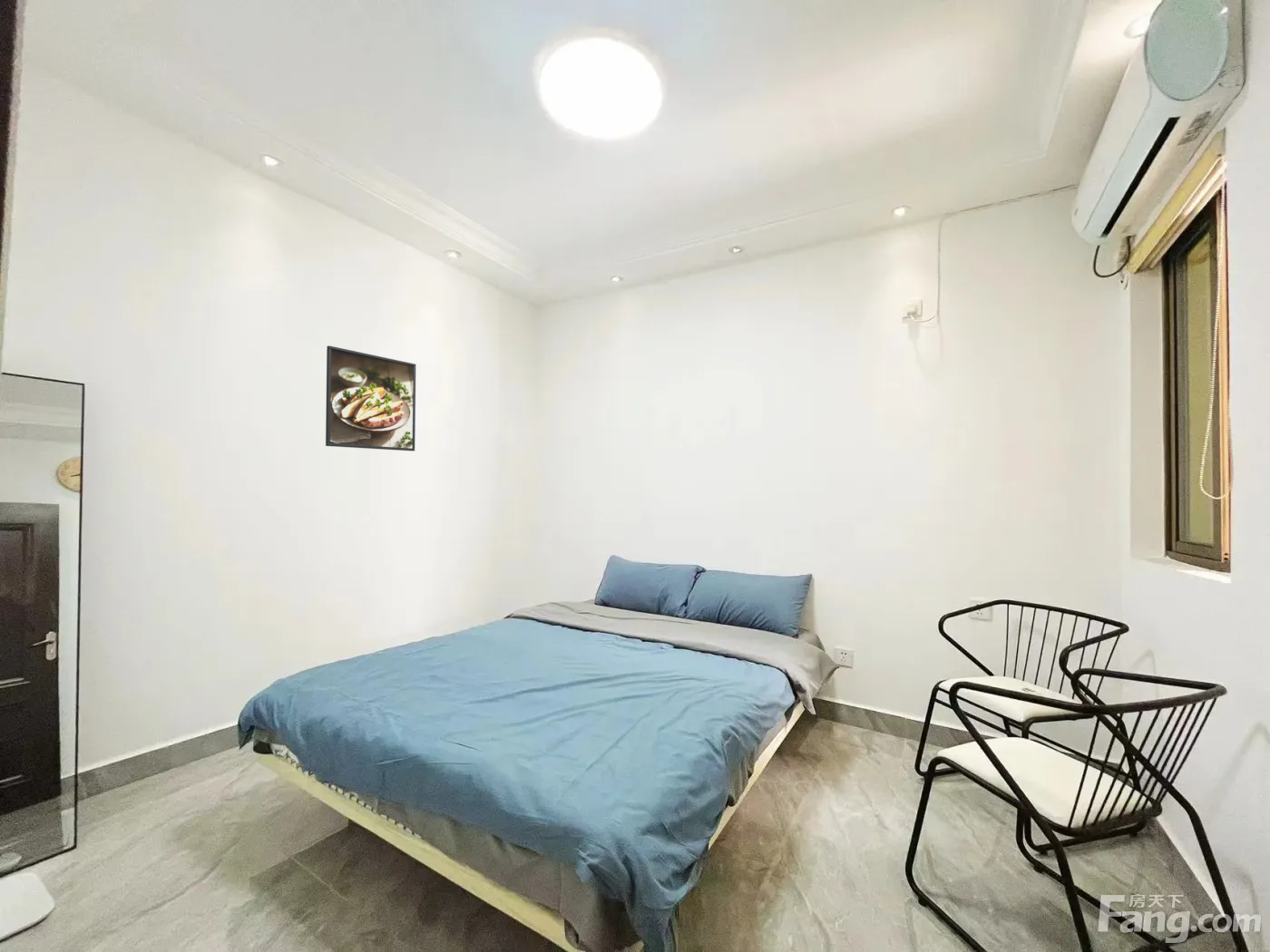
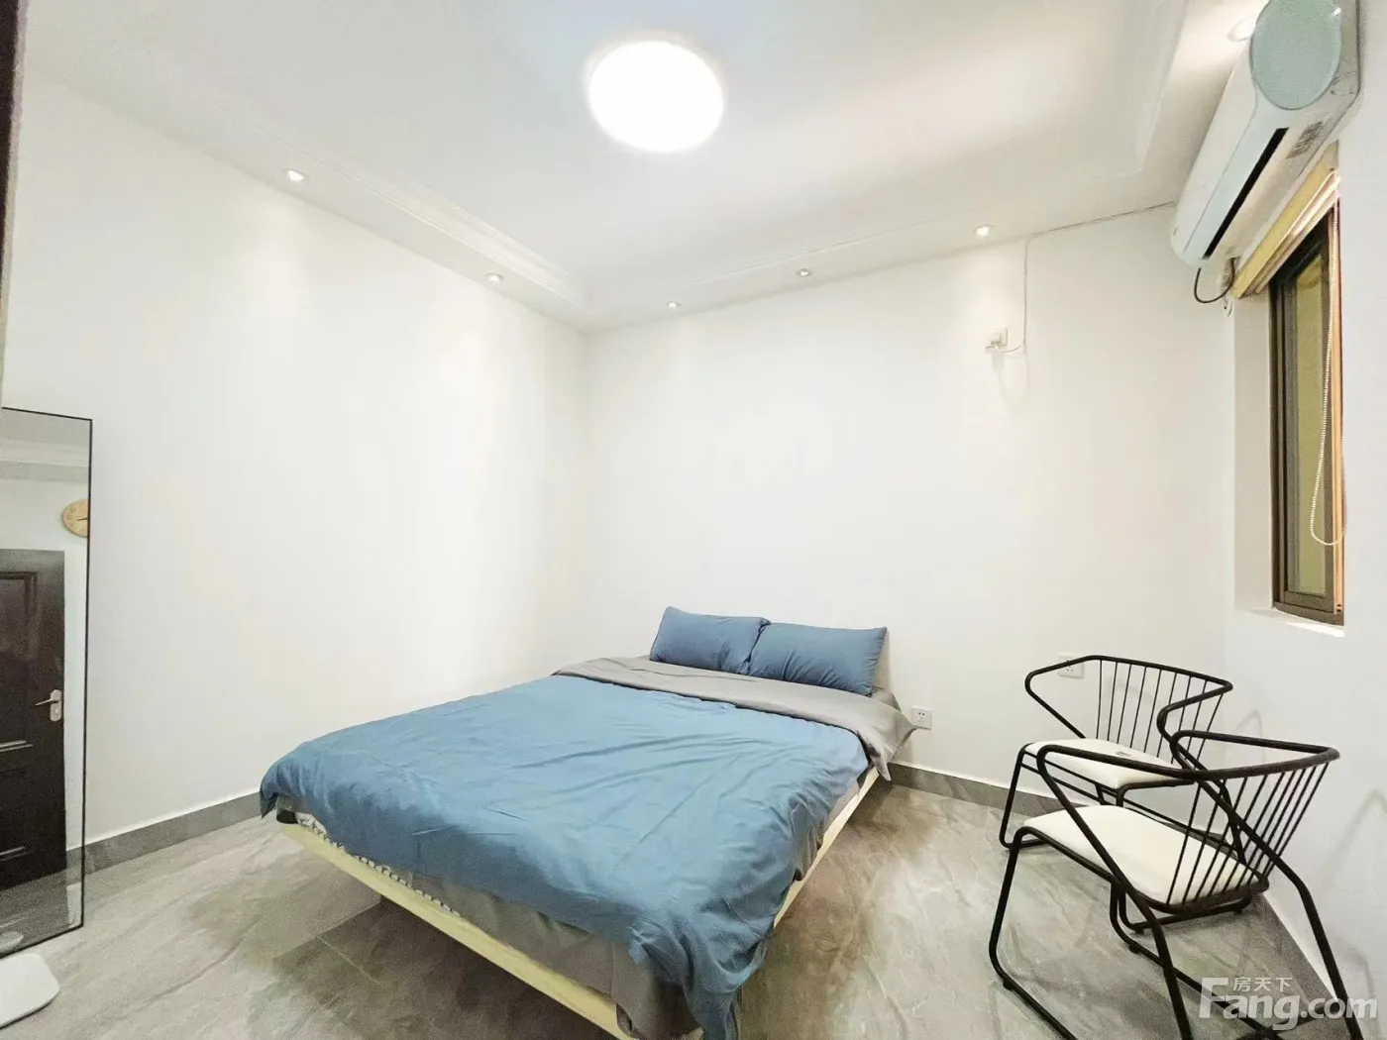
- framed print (374, 402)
